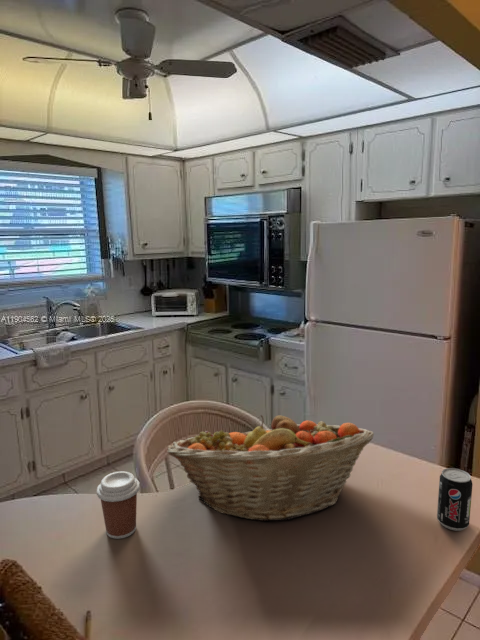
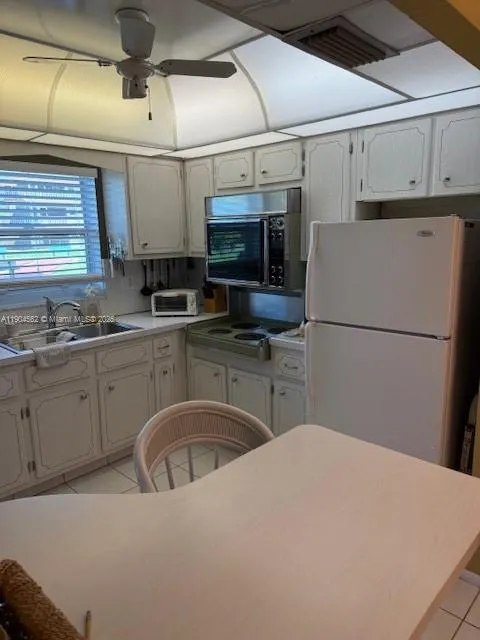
- beverage can (454, 499)
- coffee cup (119, 504)
- fruit basket (270, 454)
